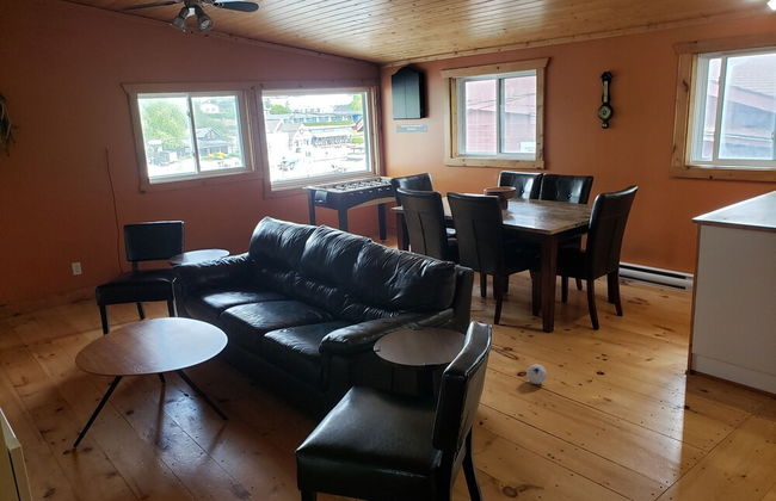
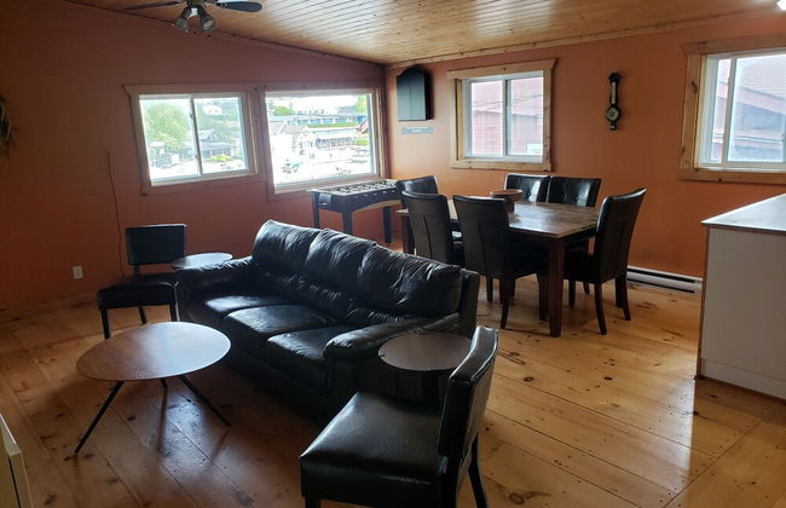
- ball (536, 373)
